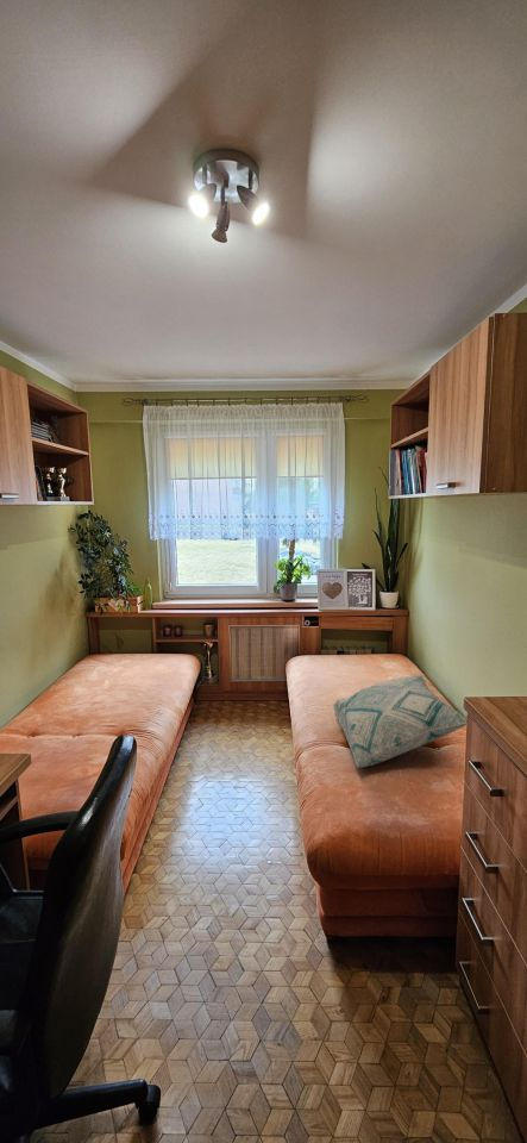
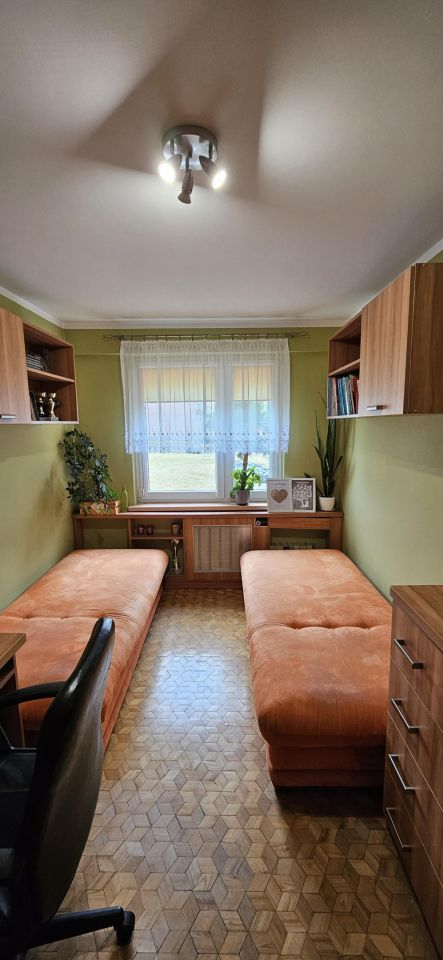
- decorative pillow (394, 717)
